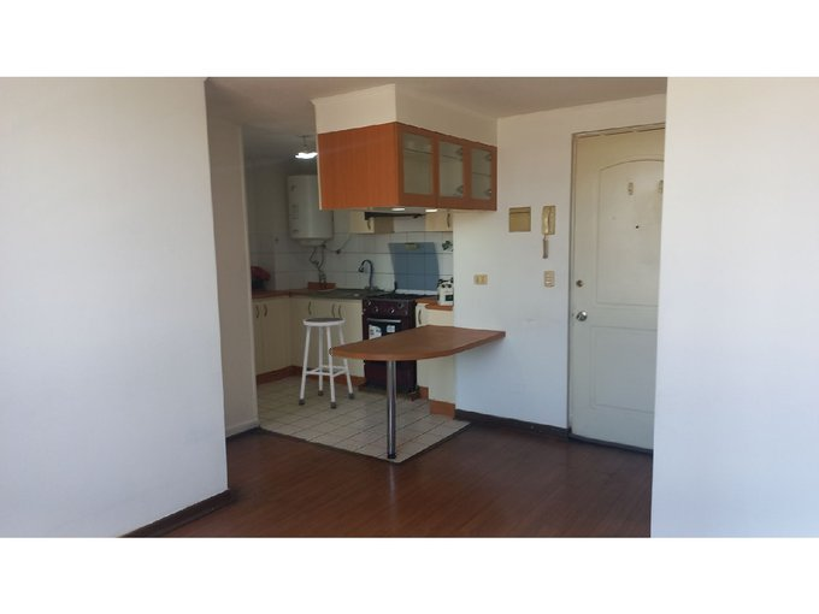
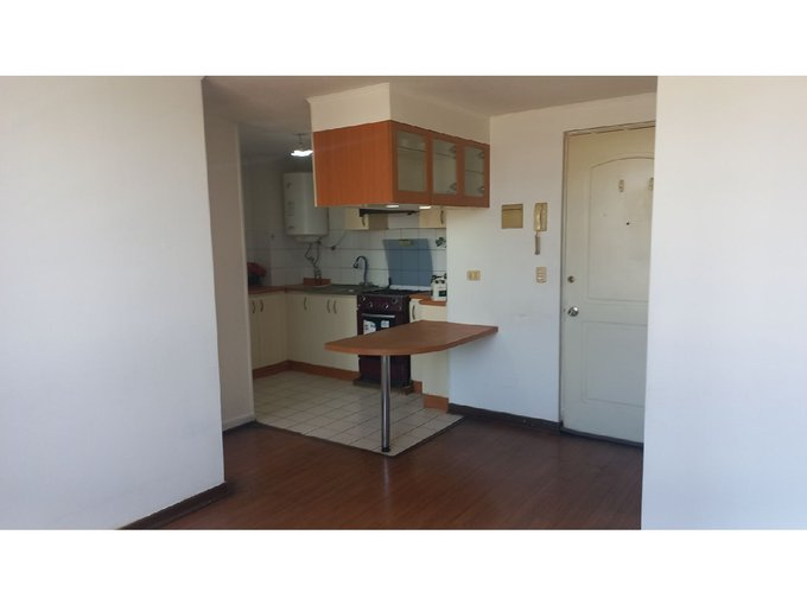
- stool (322, 360)
